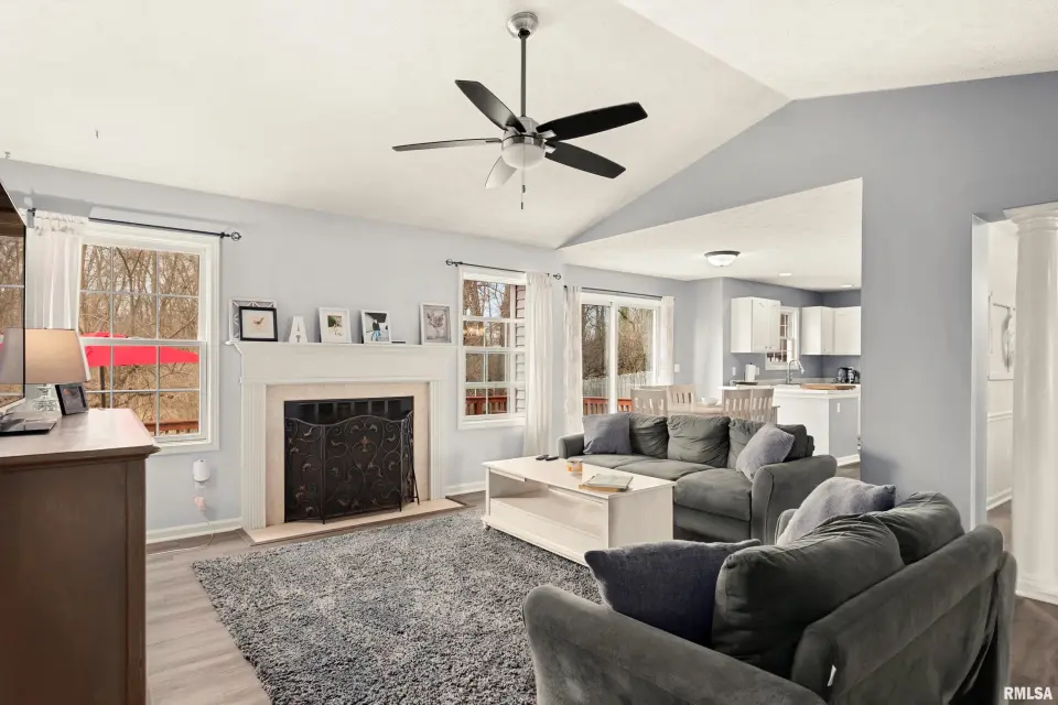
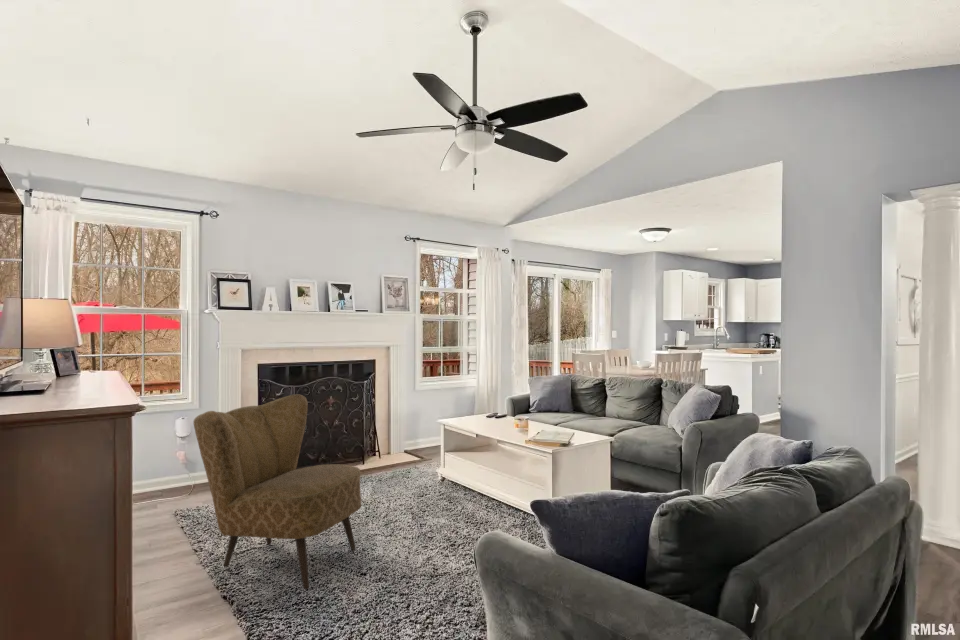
+ armchair (280, 481)
